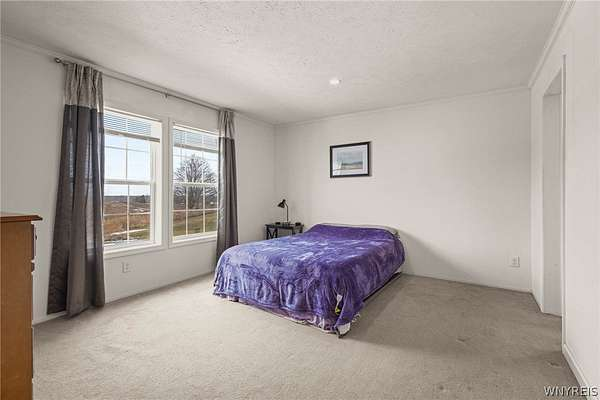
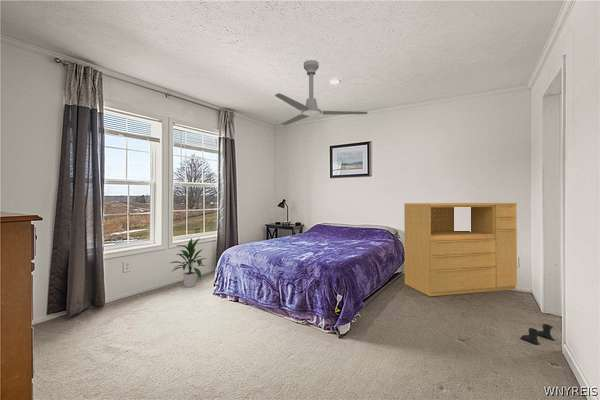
+ dresser (458, 244)
+ boots (537, 332)
+ ceiling fan (312, 87)
+ indoor plant (189, 262)
